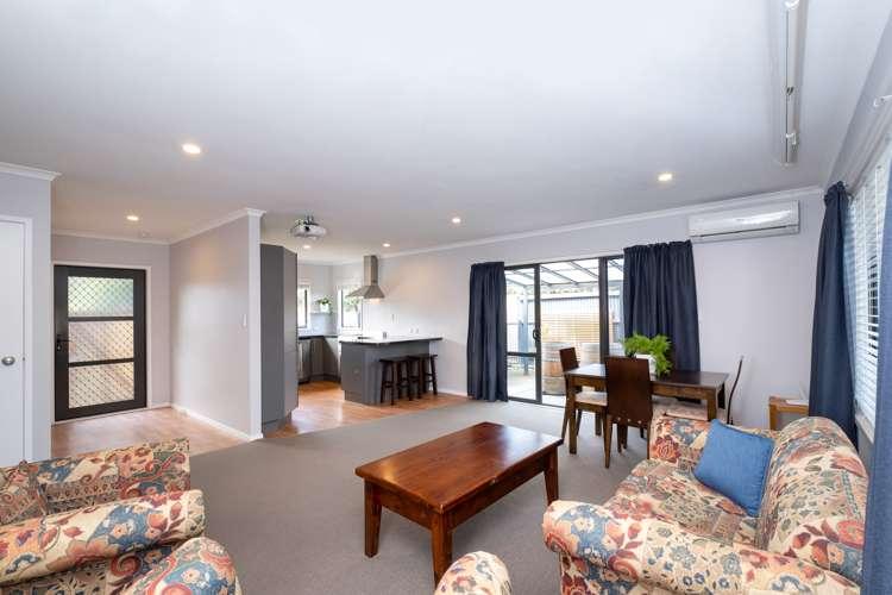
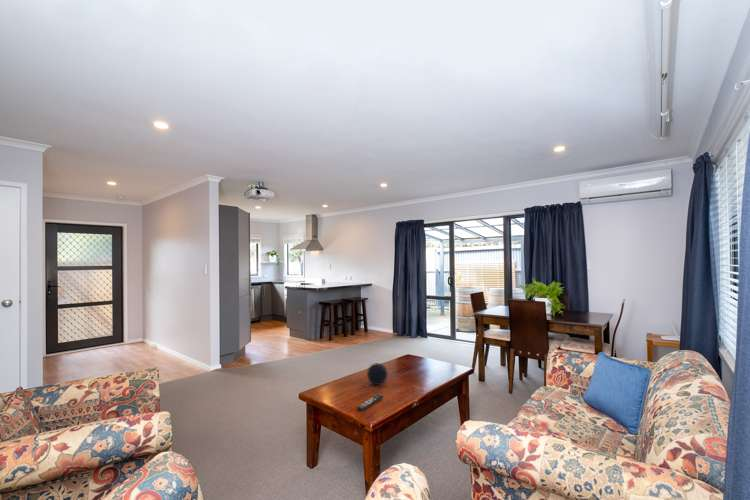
+ decorative orb (377, 373)
+ remote control (370, 402)
